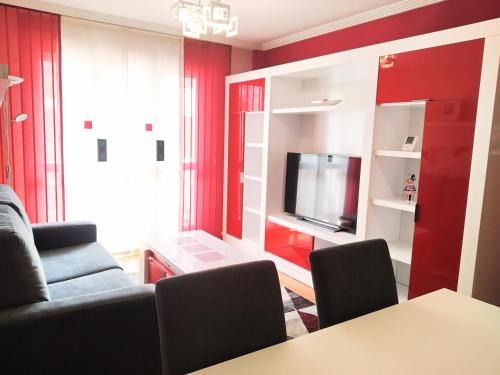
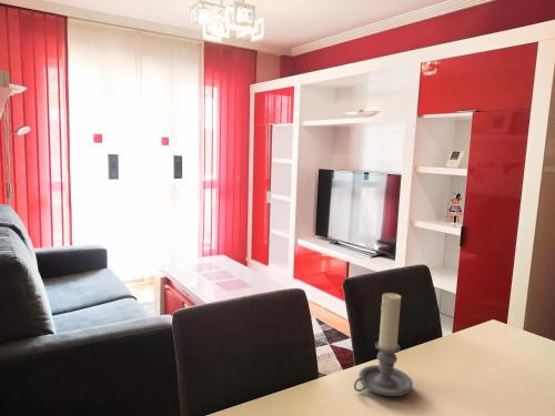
+ candle holder (383, 341)
